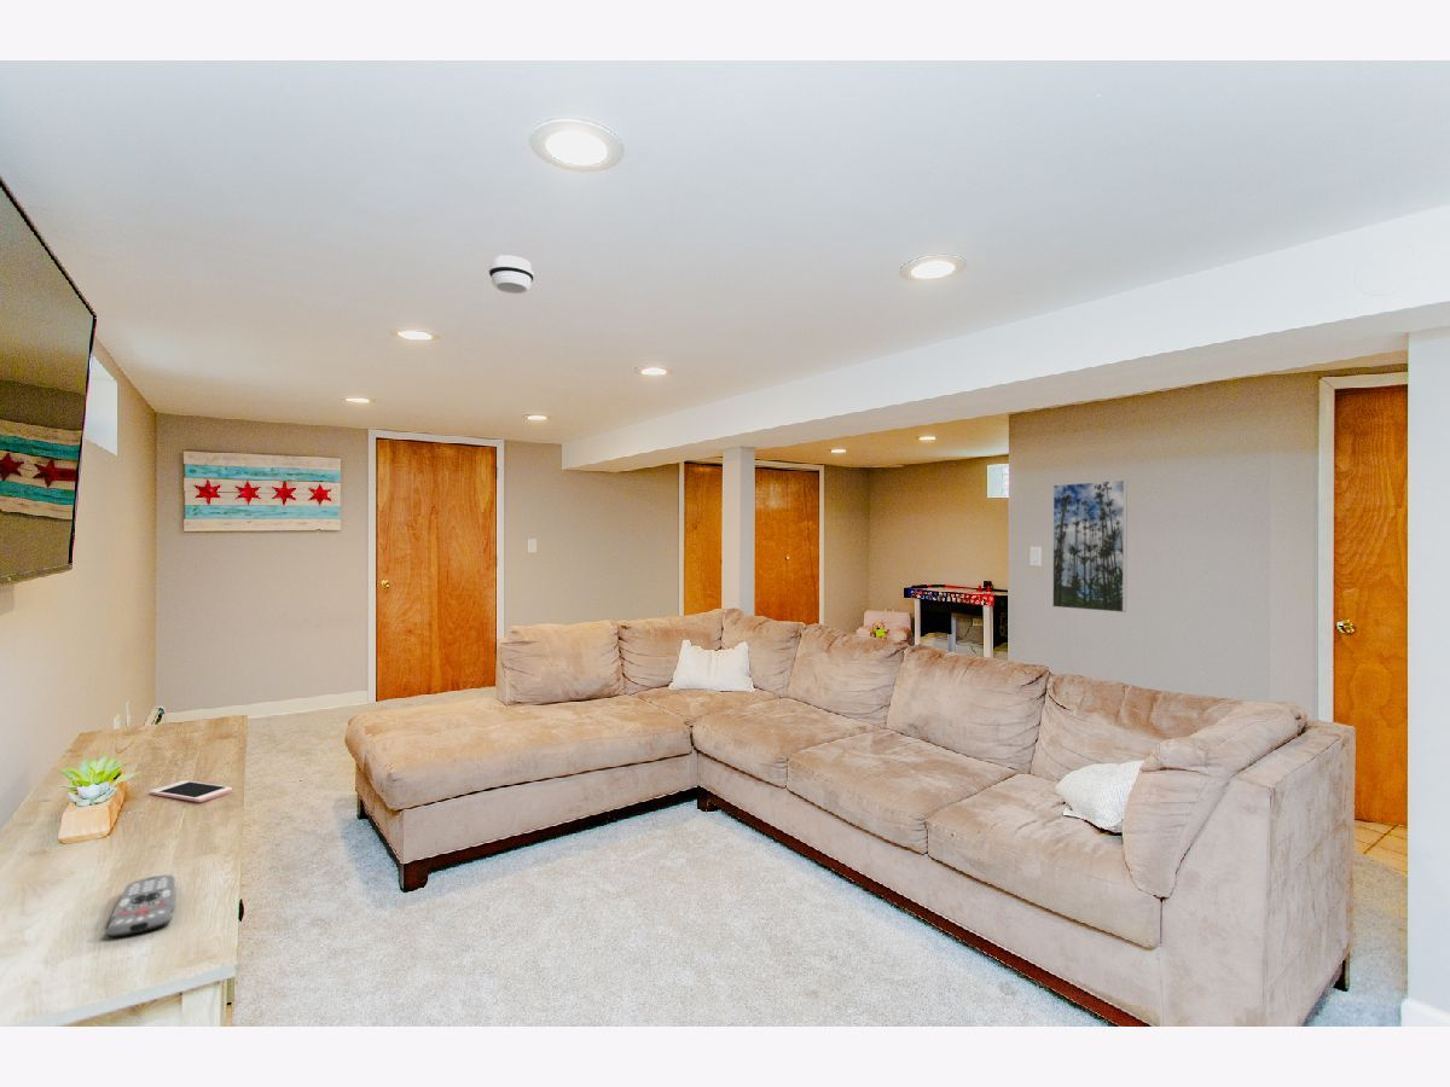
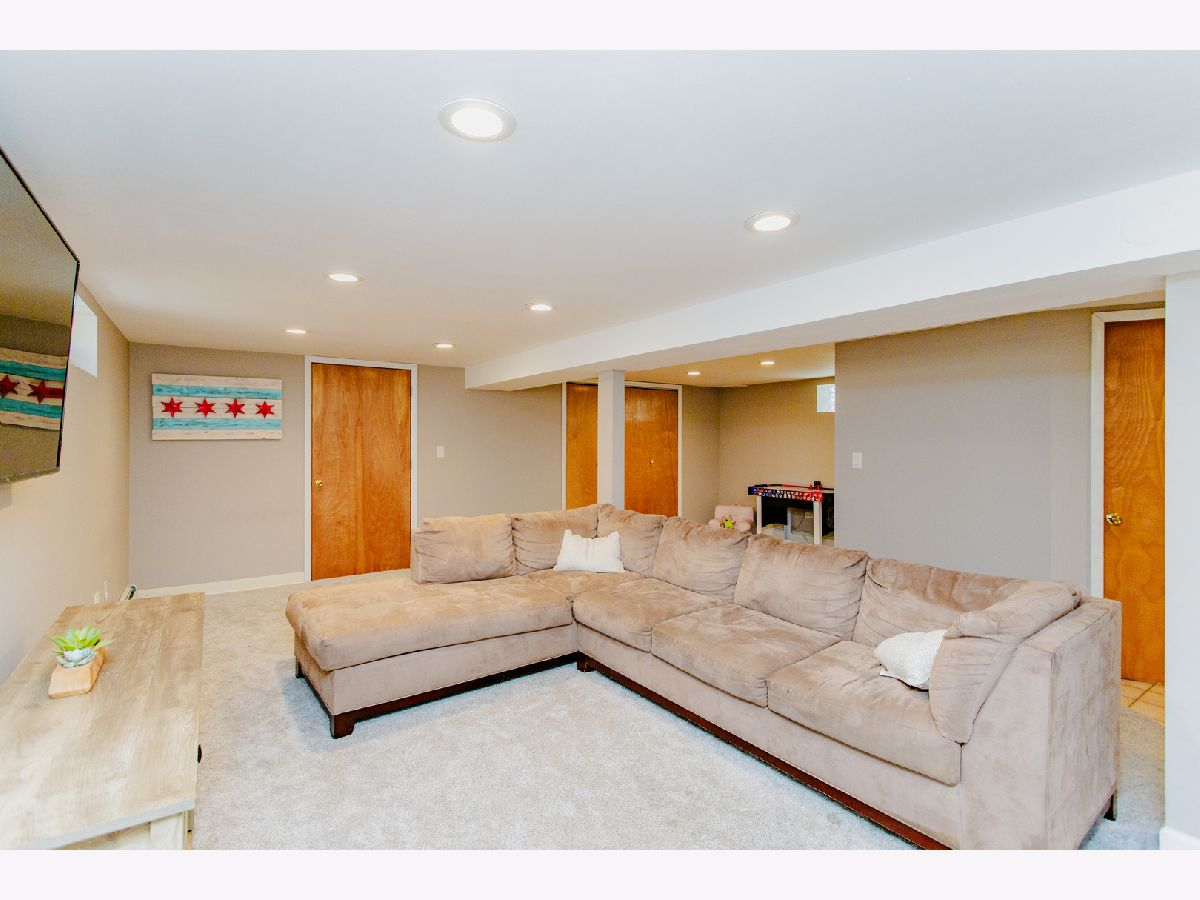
- smoke detector (511, 275)
- remote control (145, 902)
- cell phone (191, 790)
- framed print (1088, 546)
